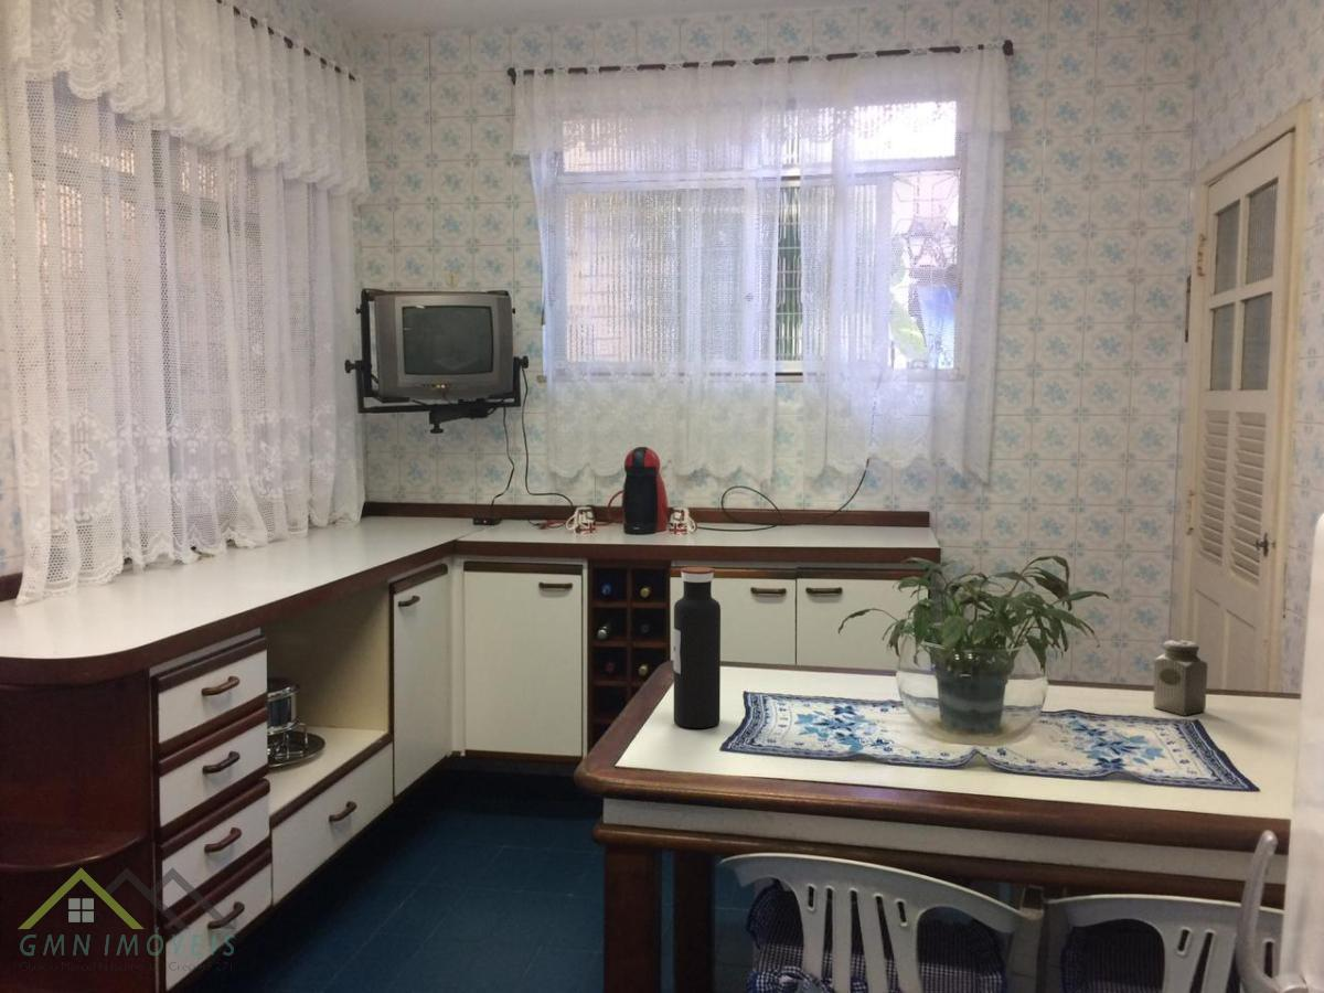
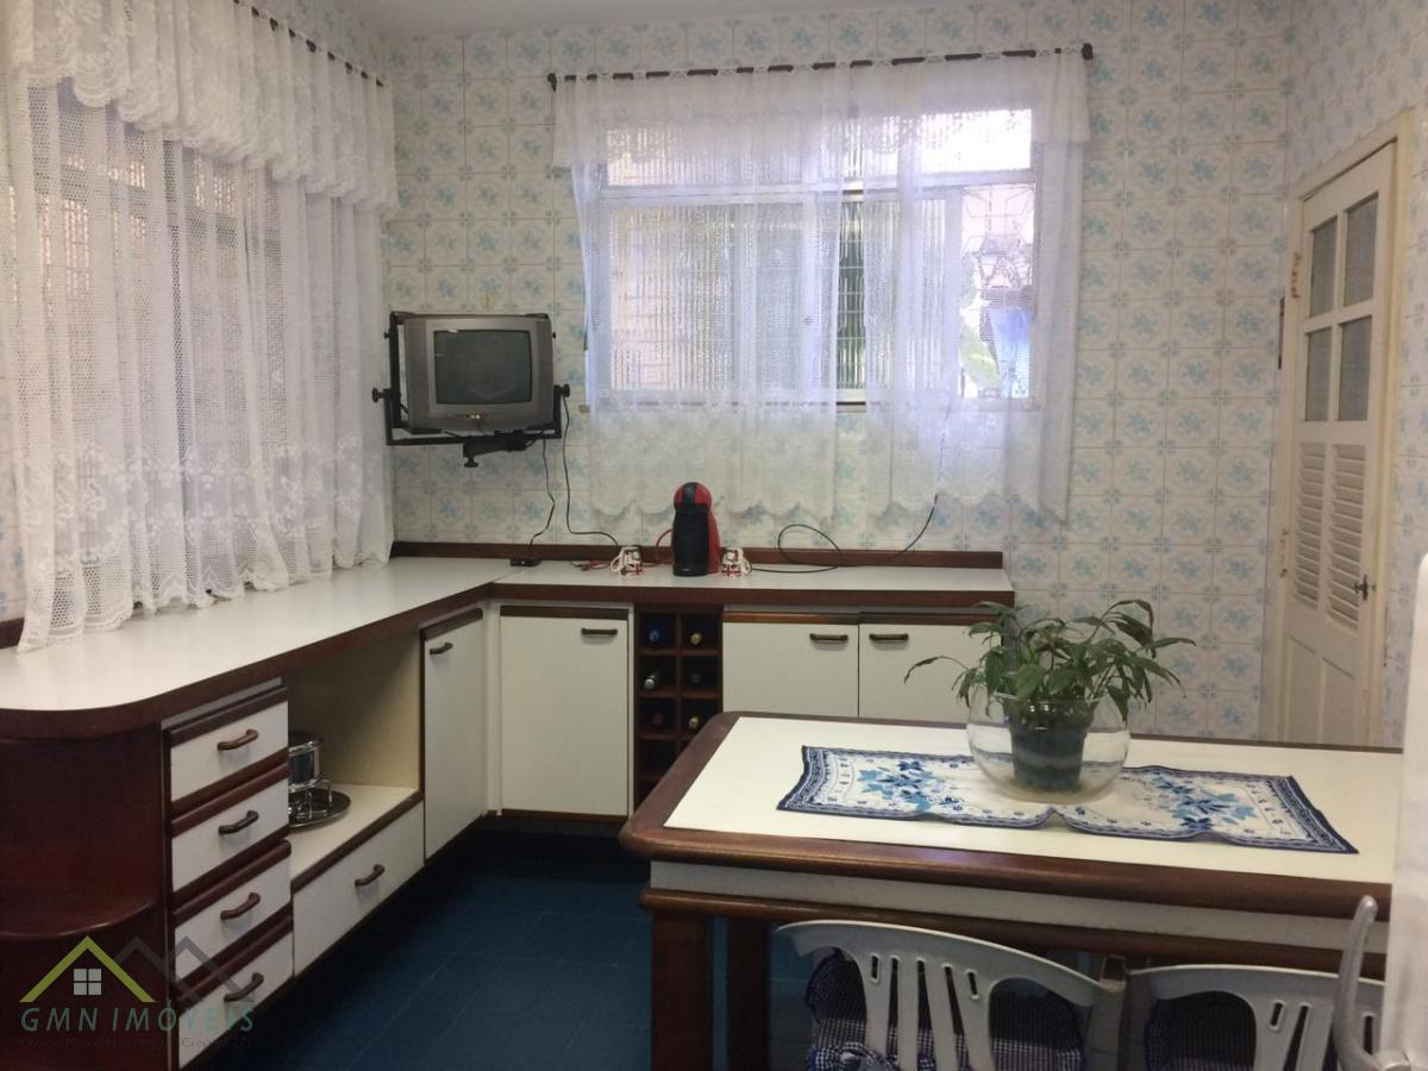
- water bottle (696, 645)
- salt shaker (1179, 675)
